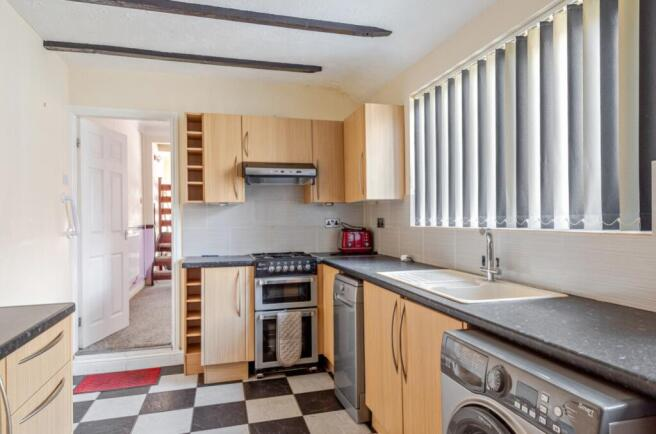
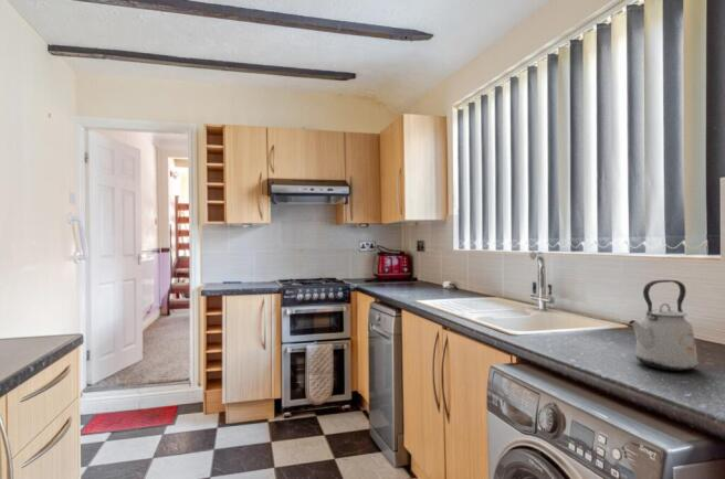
+ kettle (656, 323)
